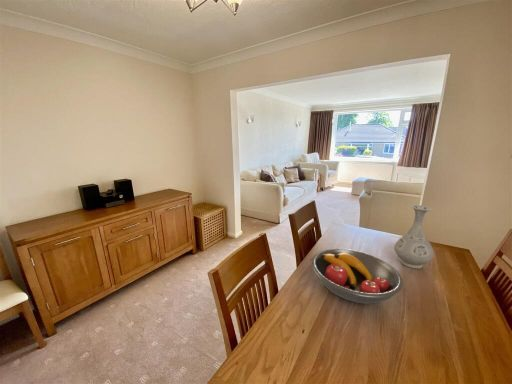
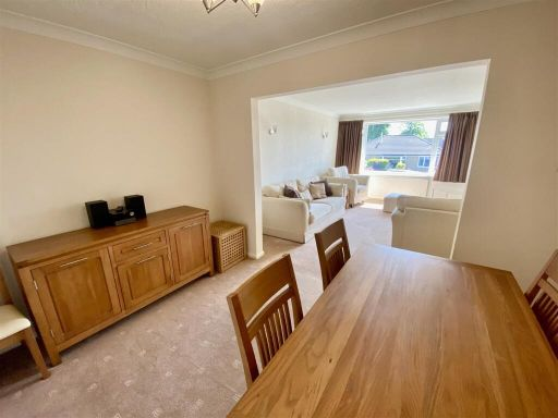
- vase (415, 236)
- fruit bowl (353, 275)
